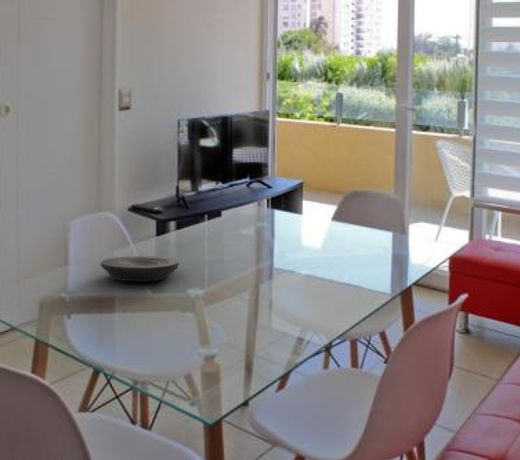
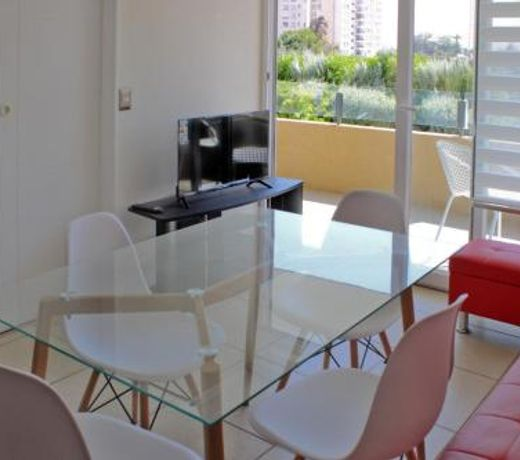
- plate (140, 270)
